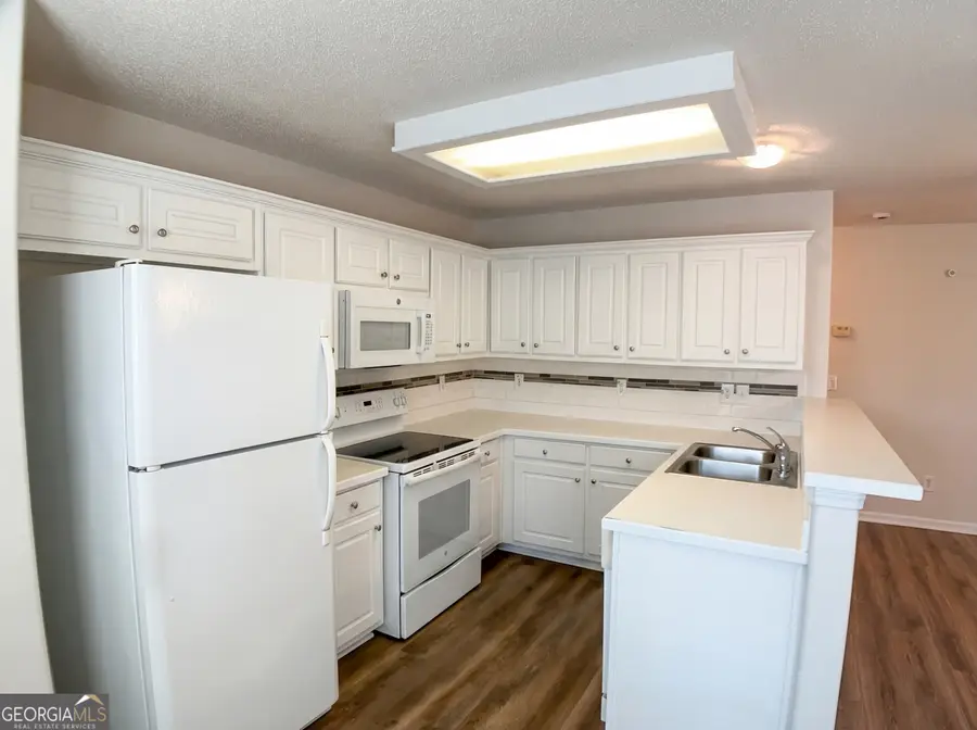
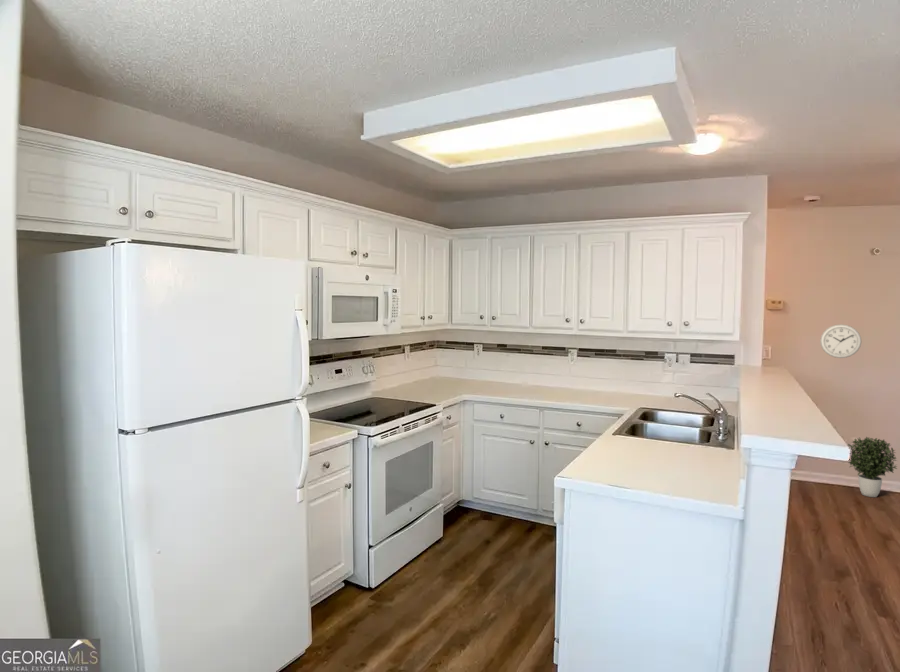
+ potted plant (871, 466)
+ wall clock (840, 341)
